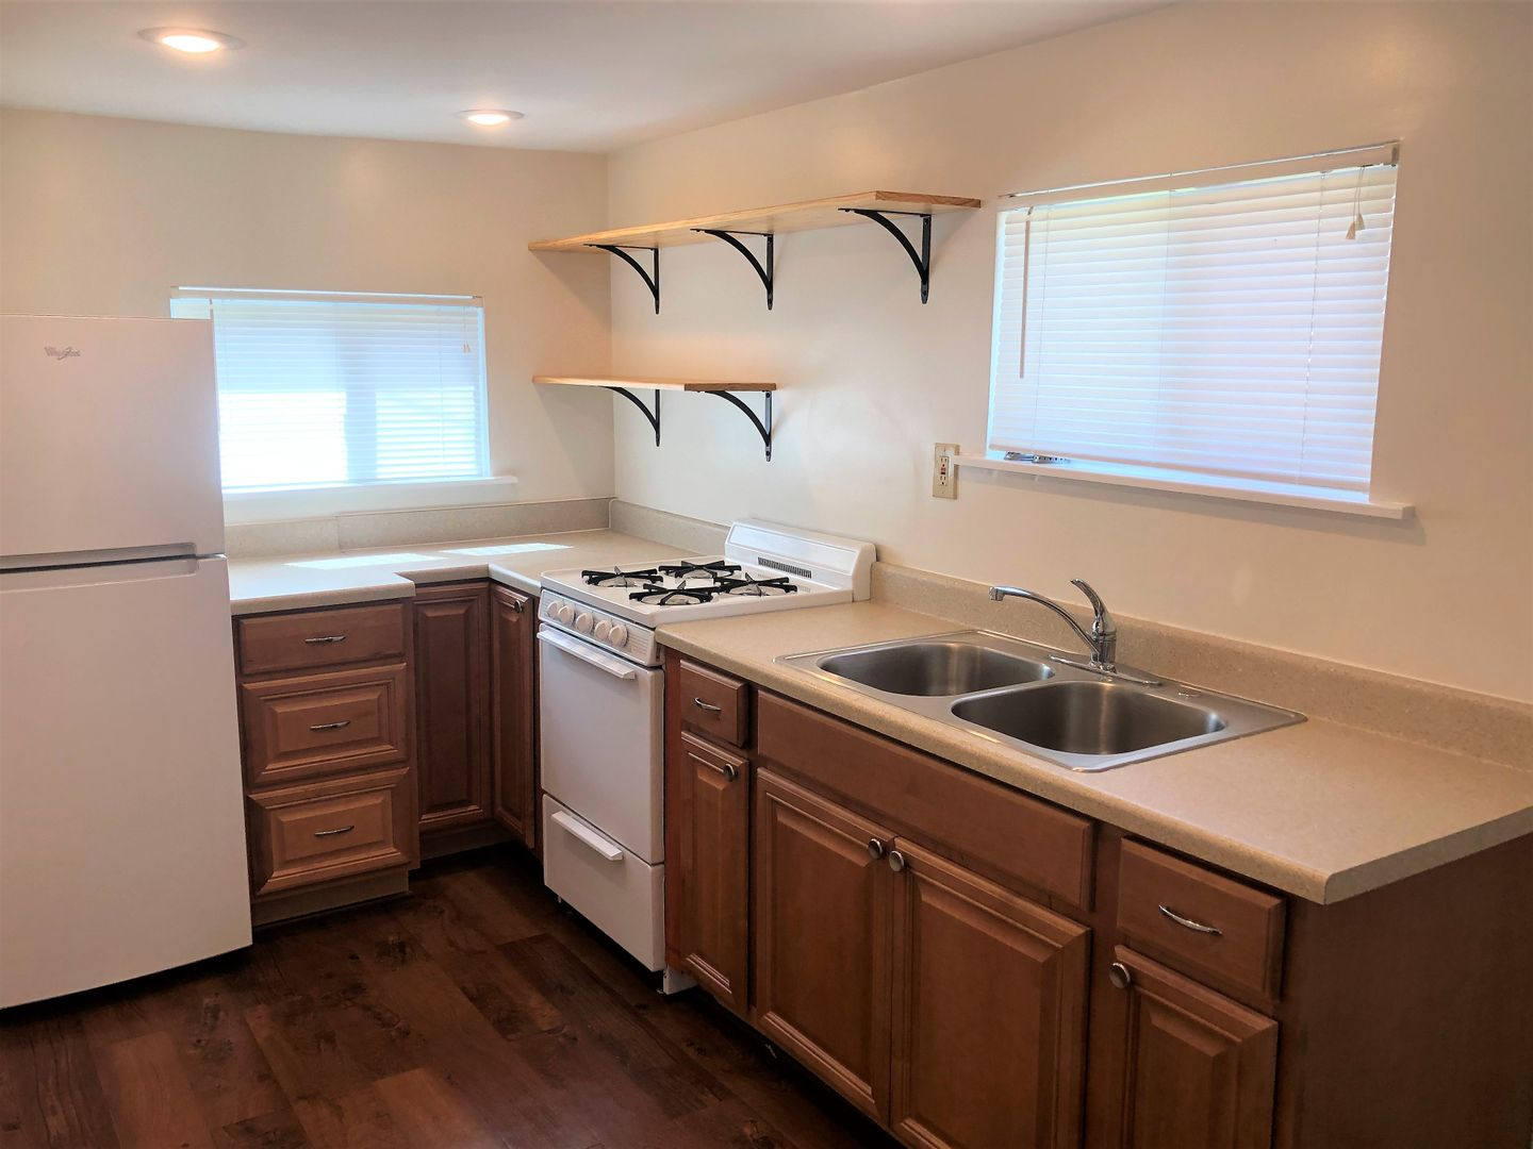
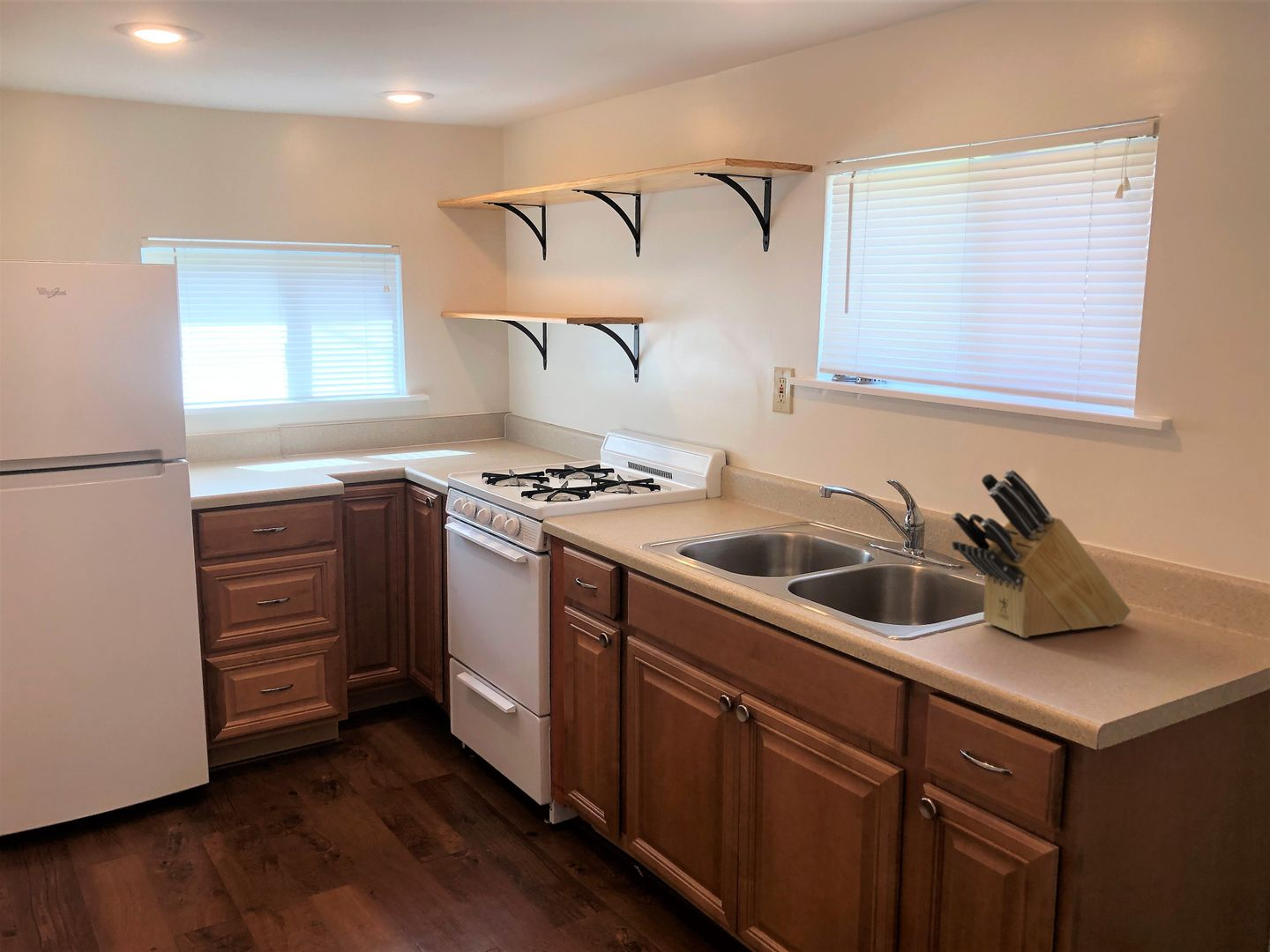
+ knife block (1042, 547)
